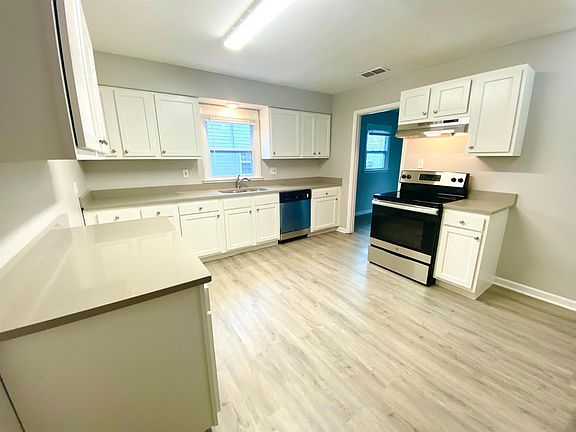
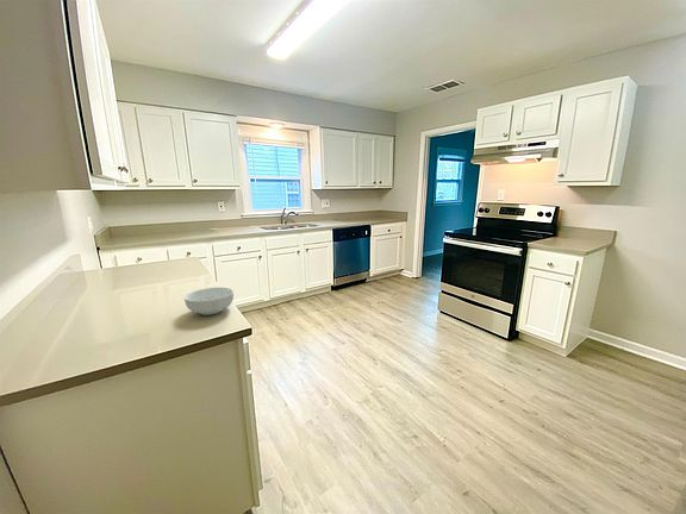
+ cereal bowl (210, 302)
